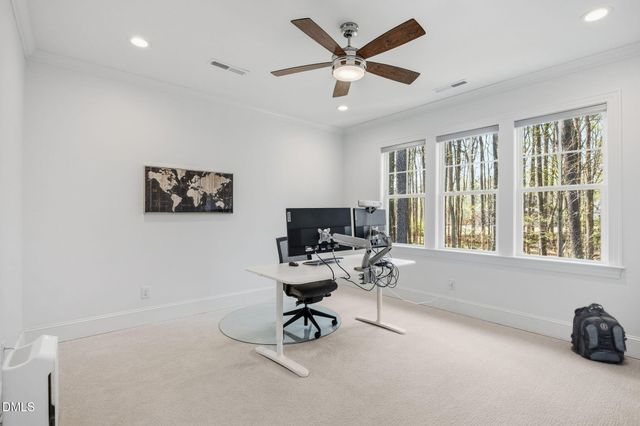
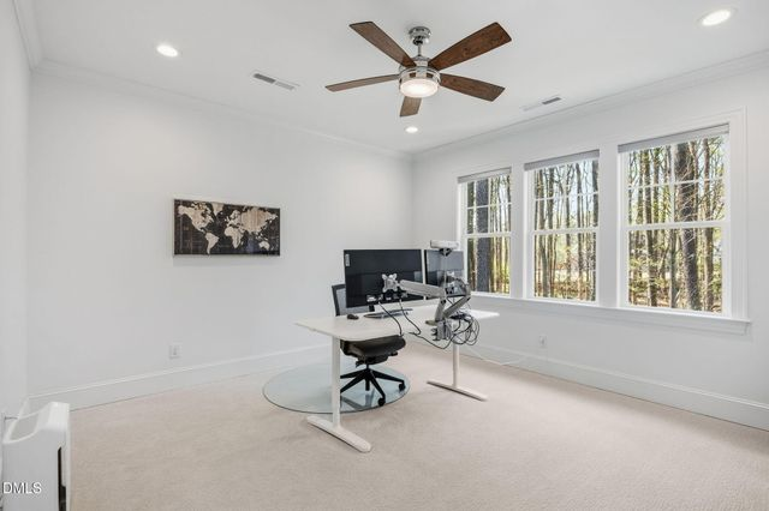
- backpack (597, 329)
